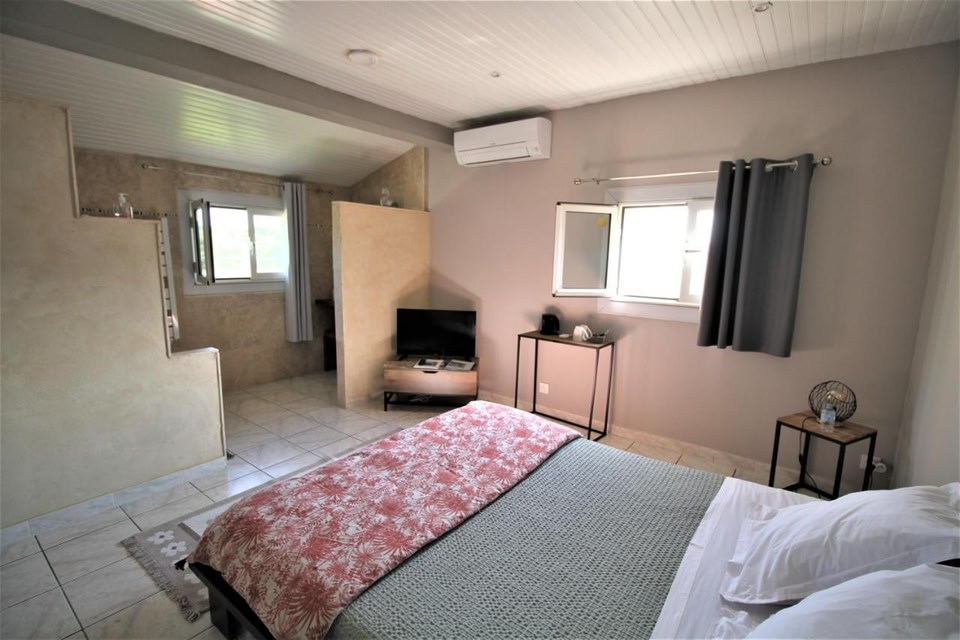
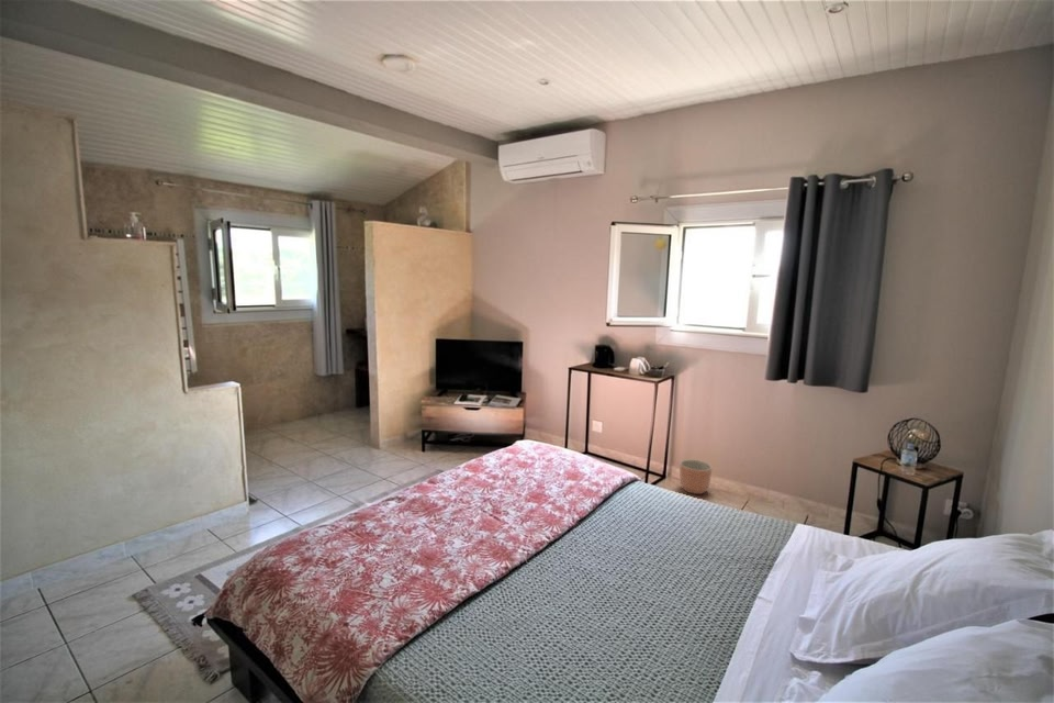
+ planter (694, 477)
